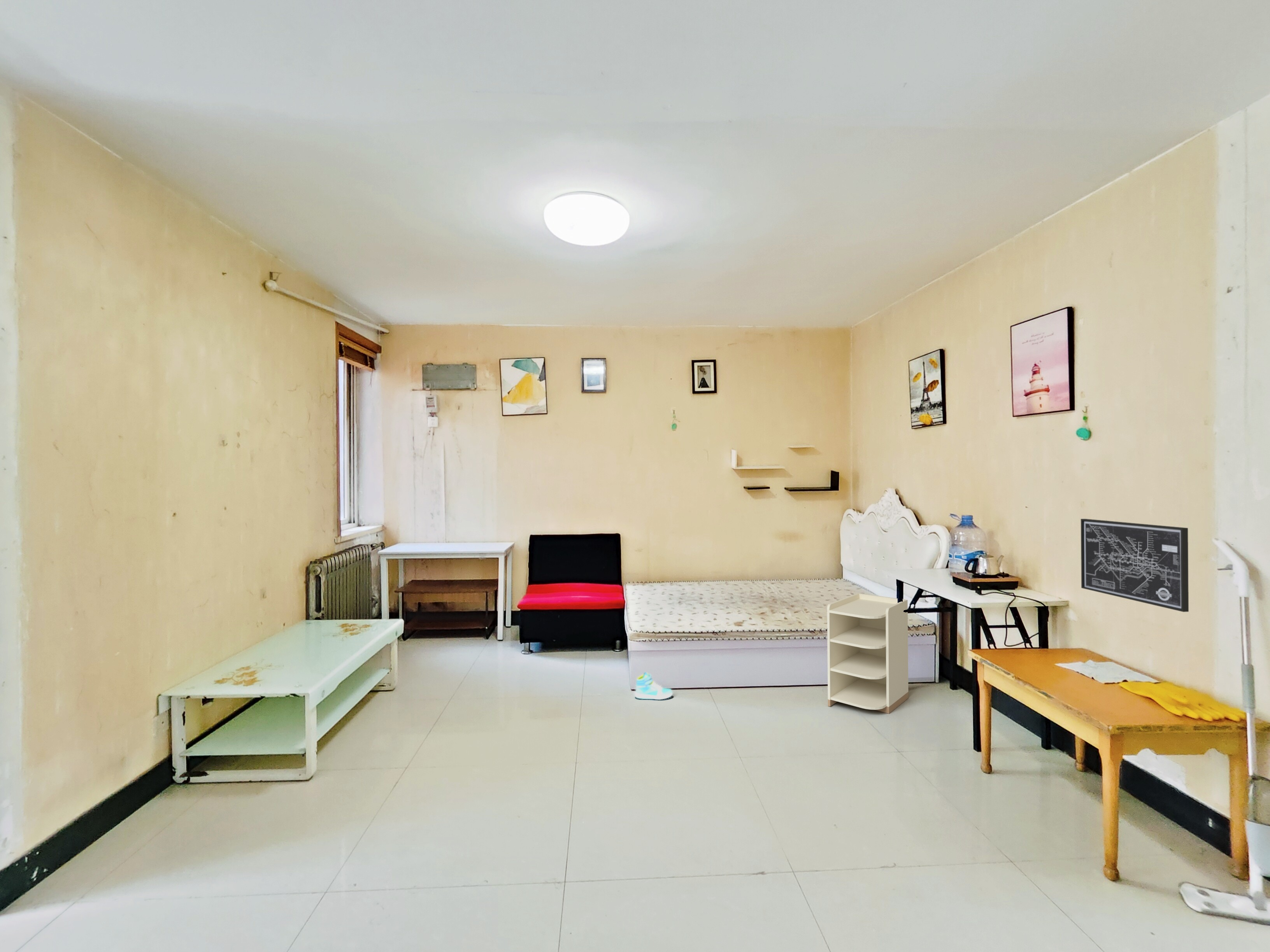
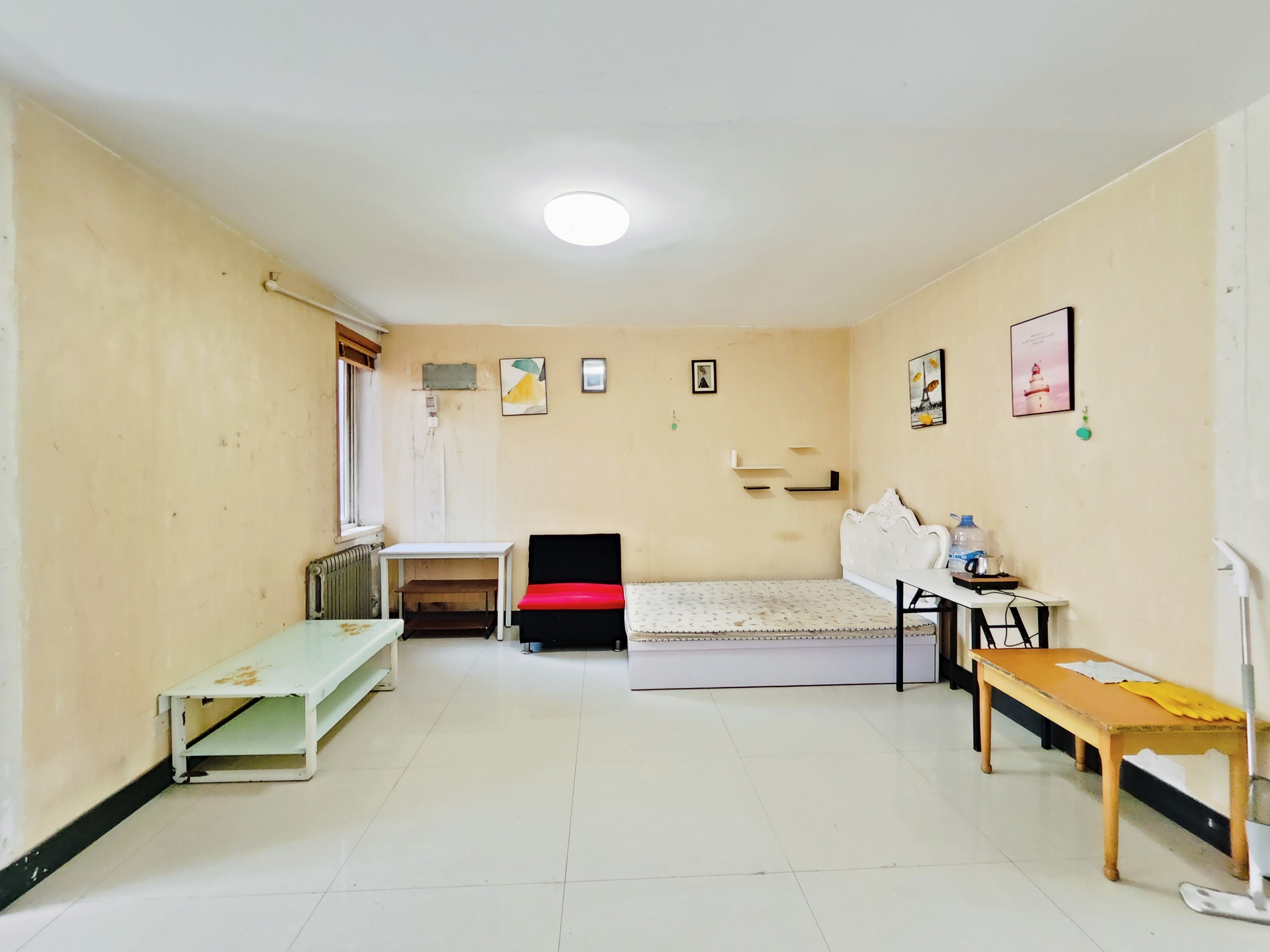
- wall art (1130, 561)
- sneaker (654, 685)
- nightstand (867, 651)
